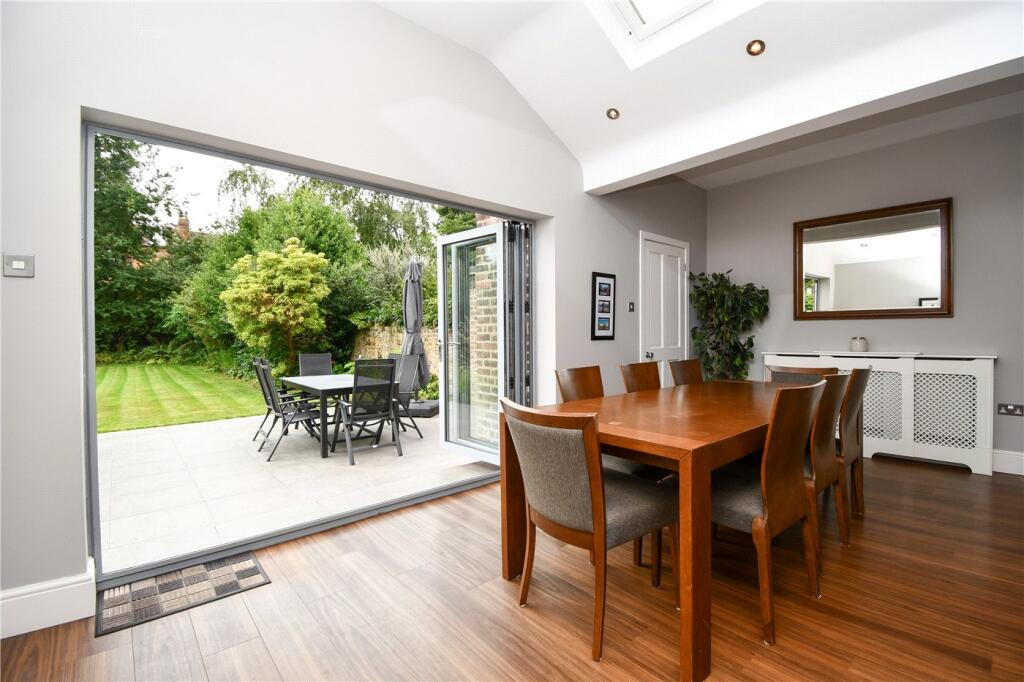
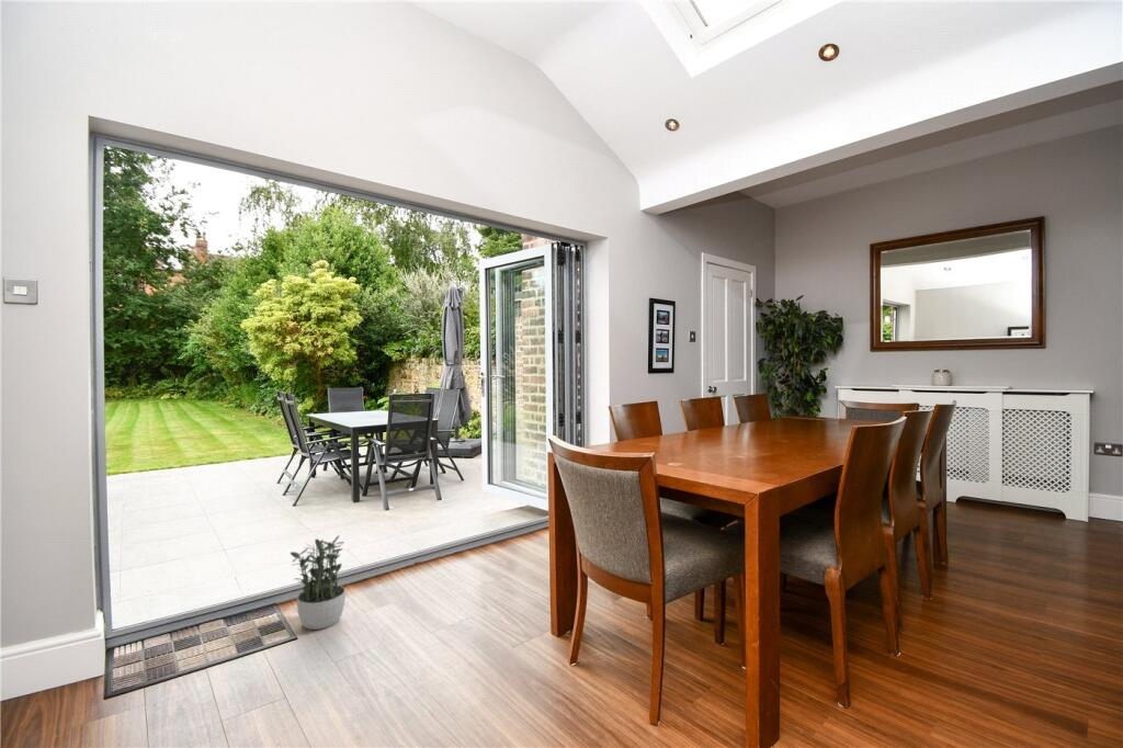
+ potted plant (317, 578)
